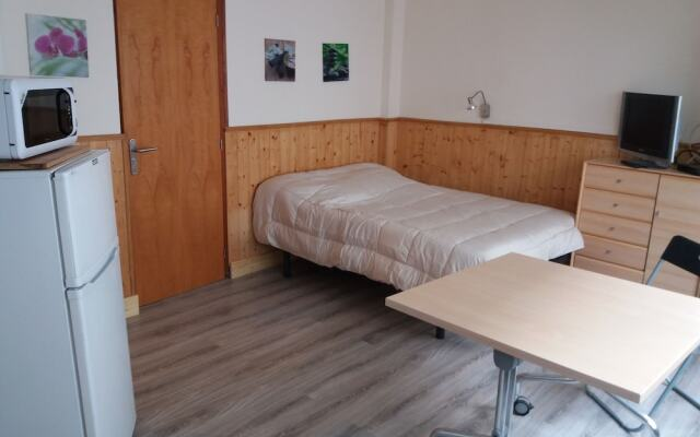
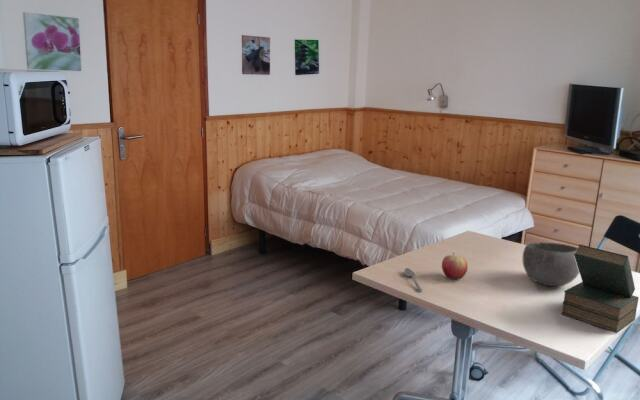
+ bowl (550, 264)
+ apple (454, 266)
+ book (602, 282)
+ spoon (413, 278)
